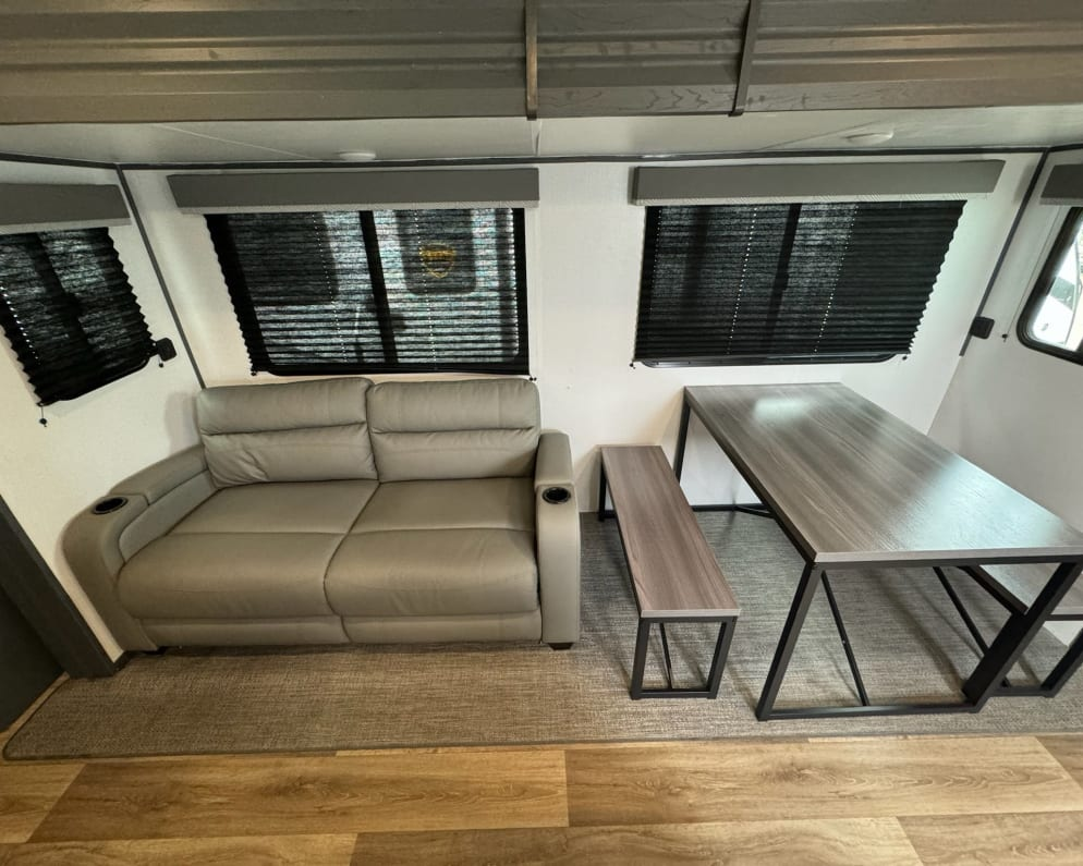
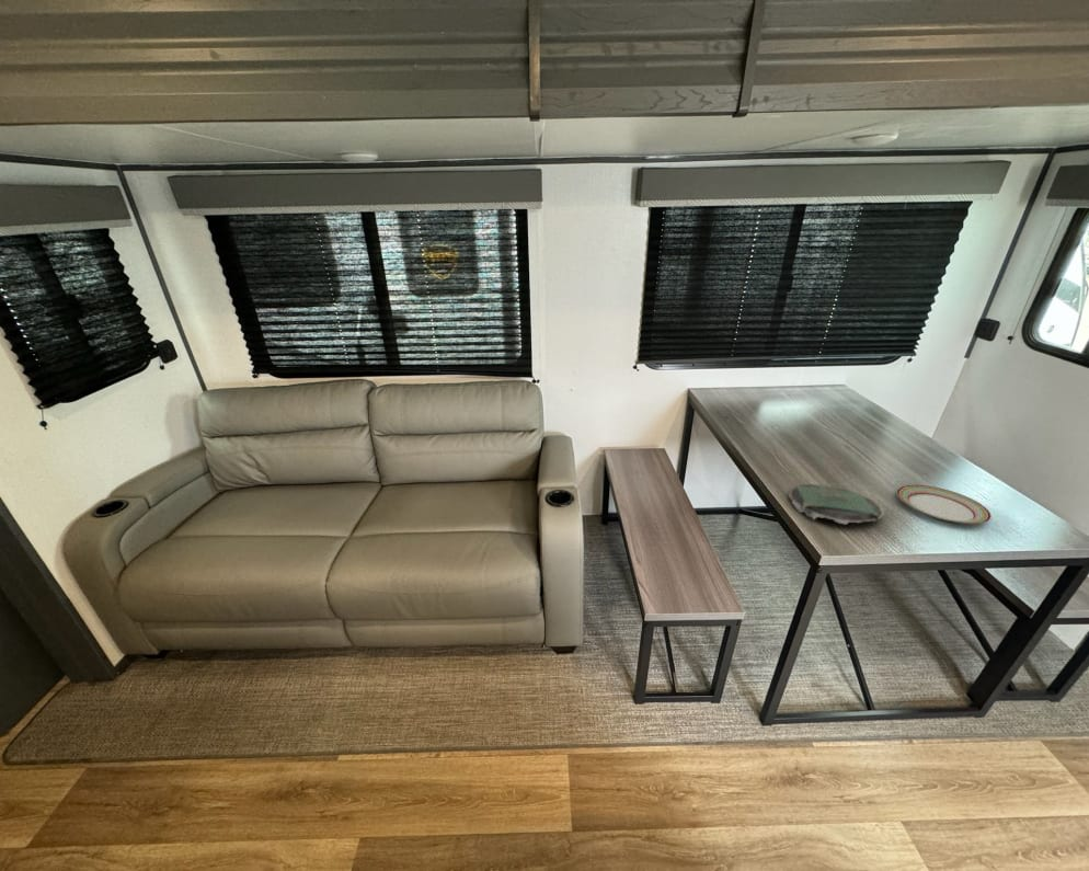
+ plate (836, 495)
+ plate (940, 505)
